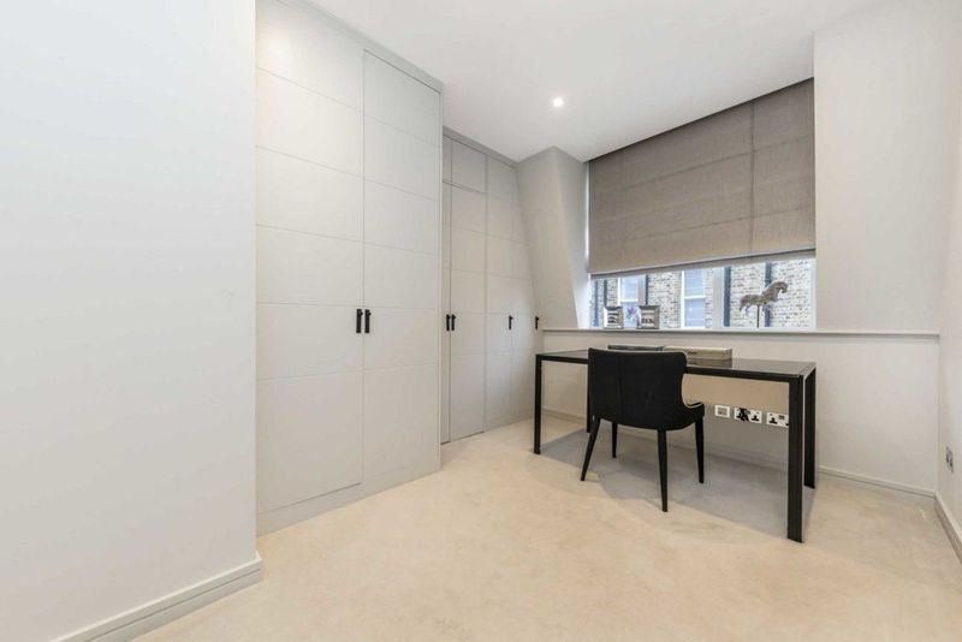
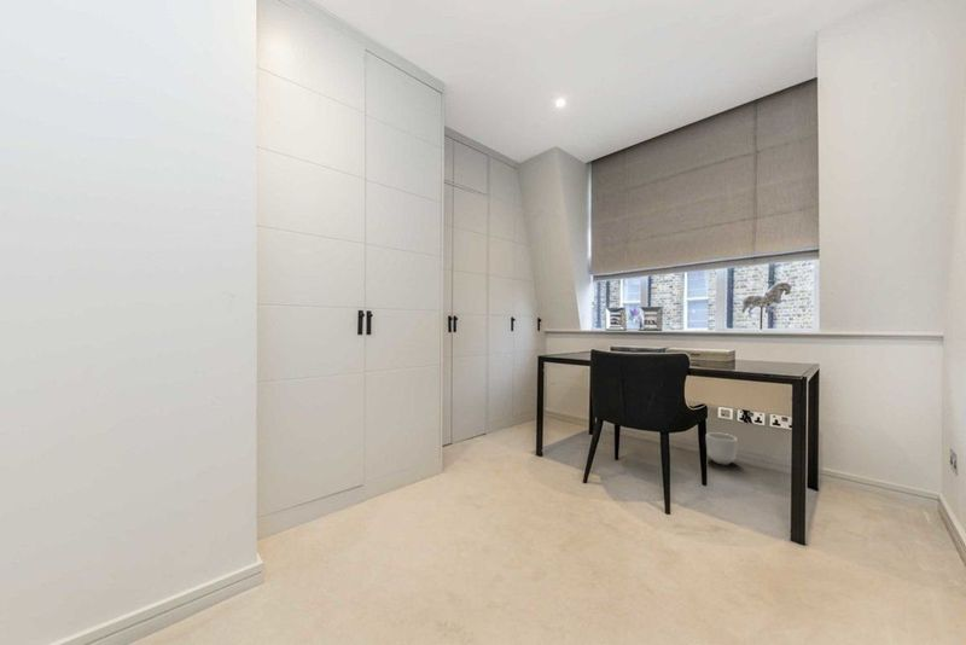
+ planter (721, 449)
